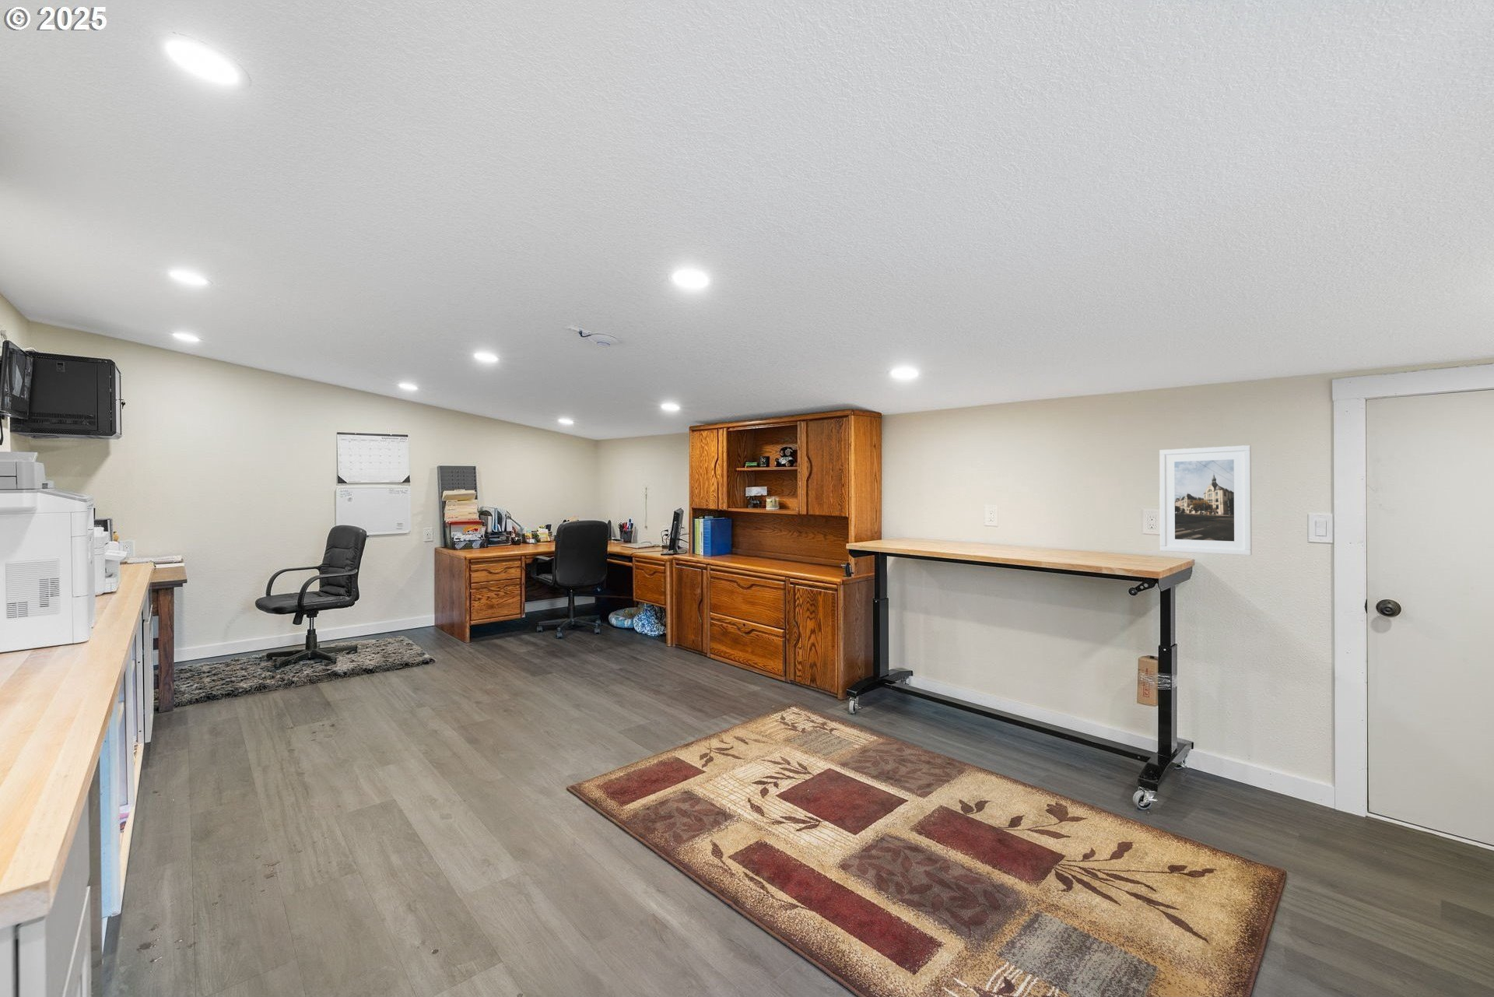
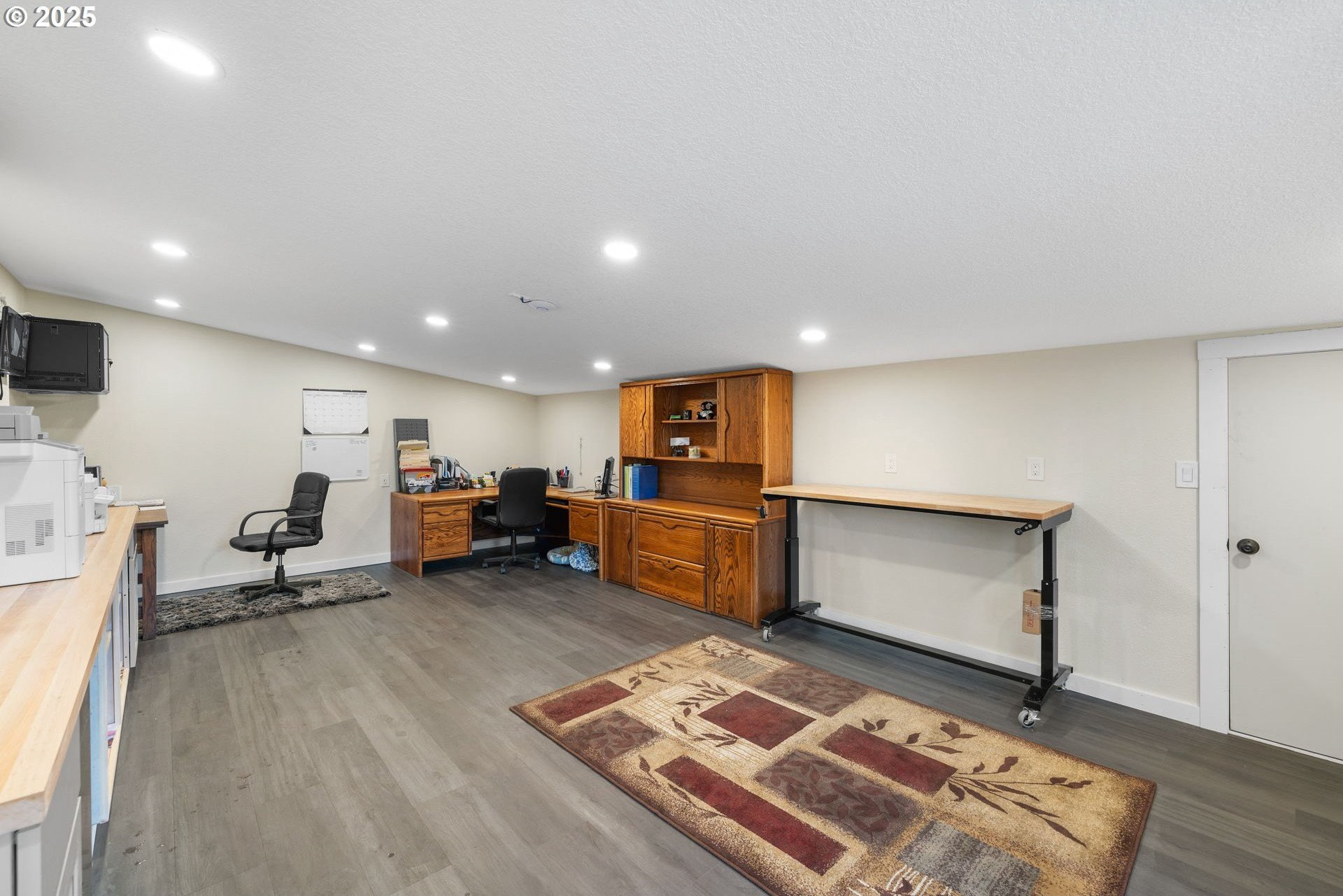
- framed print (1203, 500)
